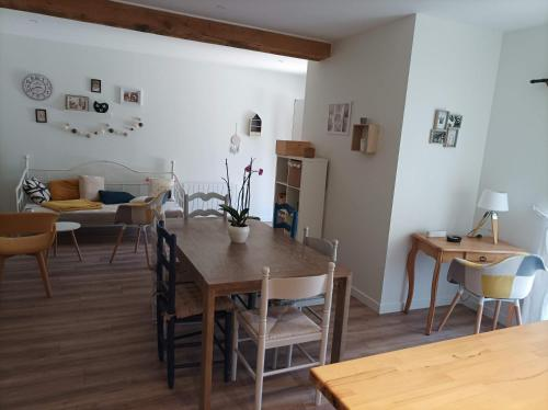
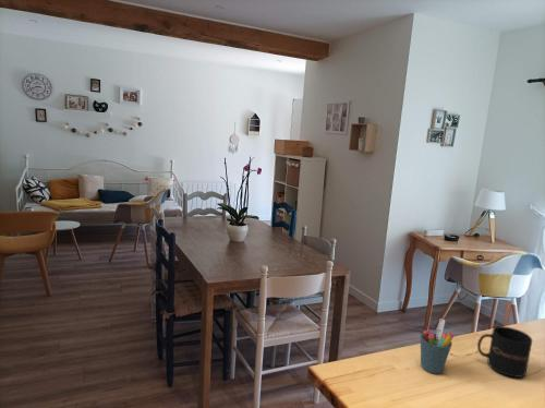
+ pen holder (435, 346)
+ mug (502, 349)
